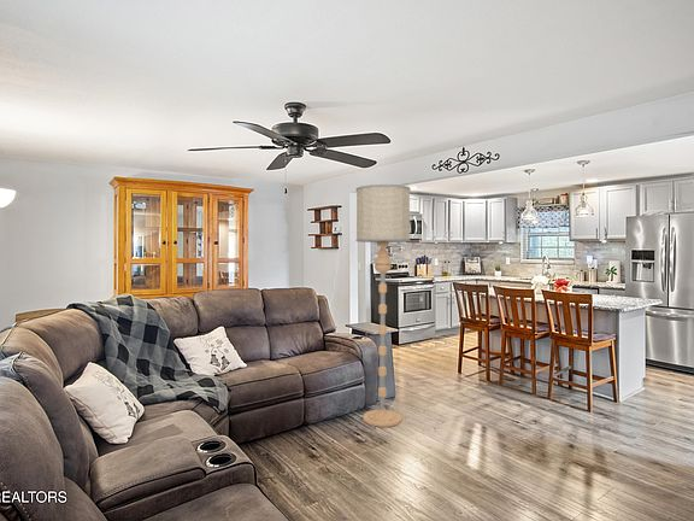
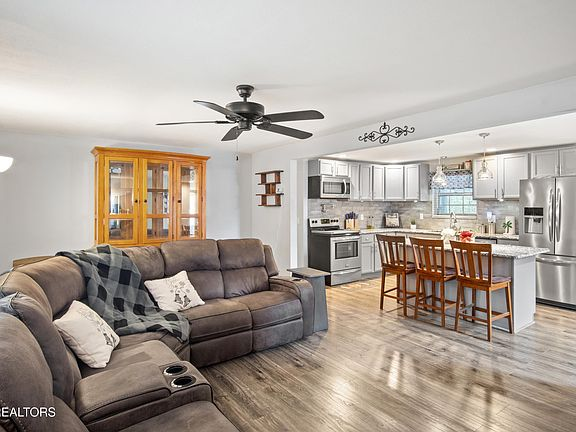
- floor lamp (382, 304)
